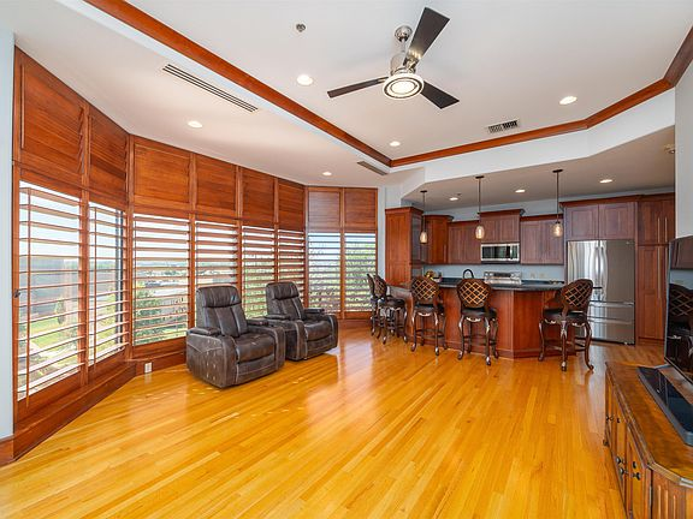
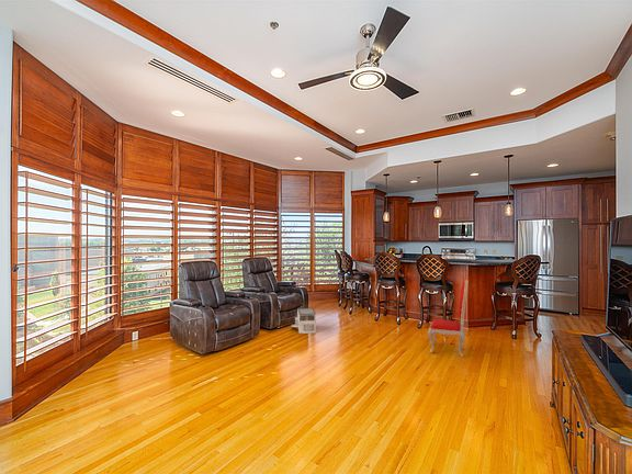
+ dining chair (448, 320)
+ architectural model (305, 319)
